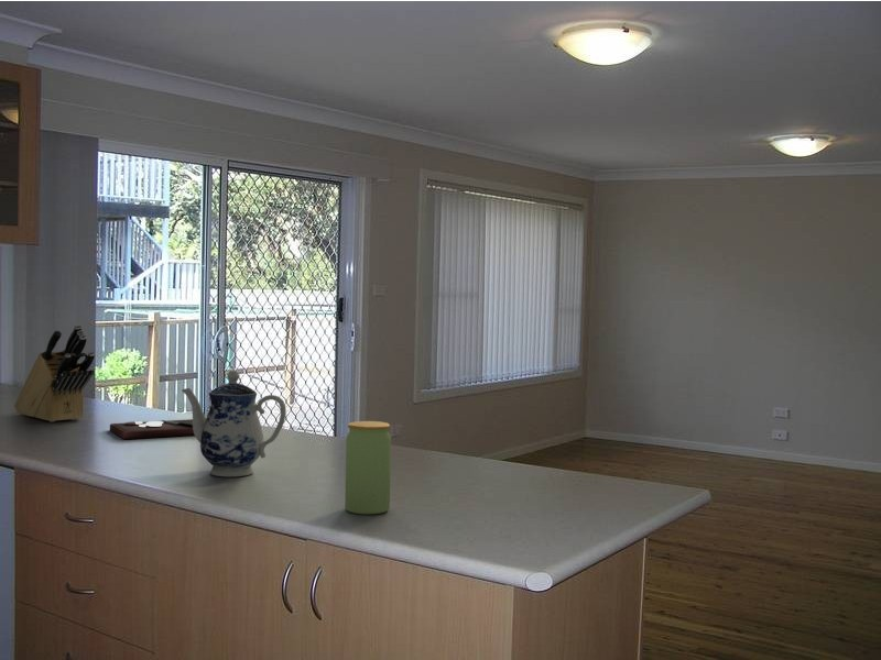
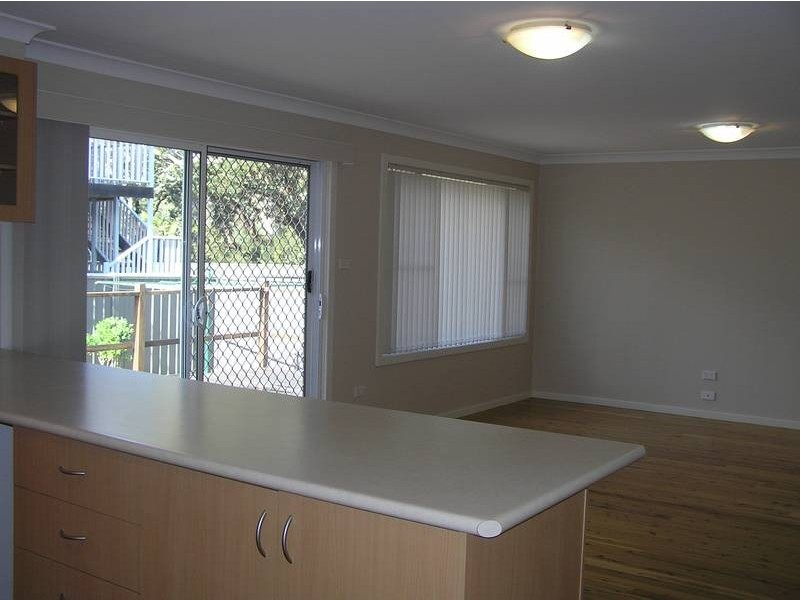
- knife block (54, 371)
- jar (368, 466)
- teapot (232, 421)
- cutting board (165, 426)
